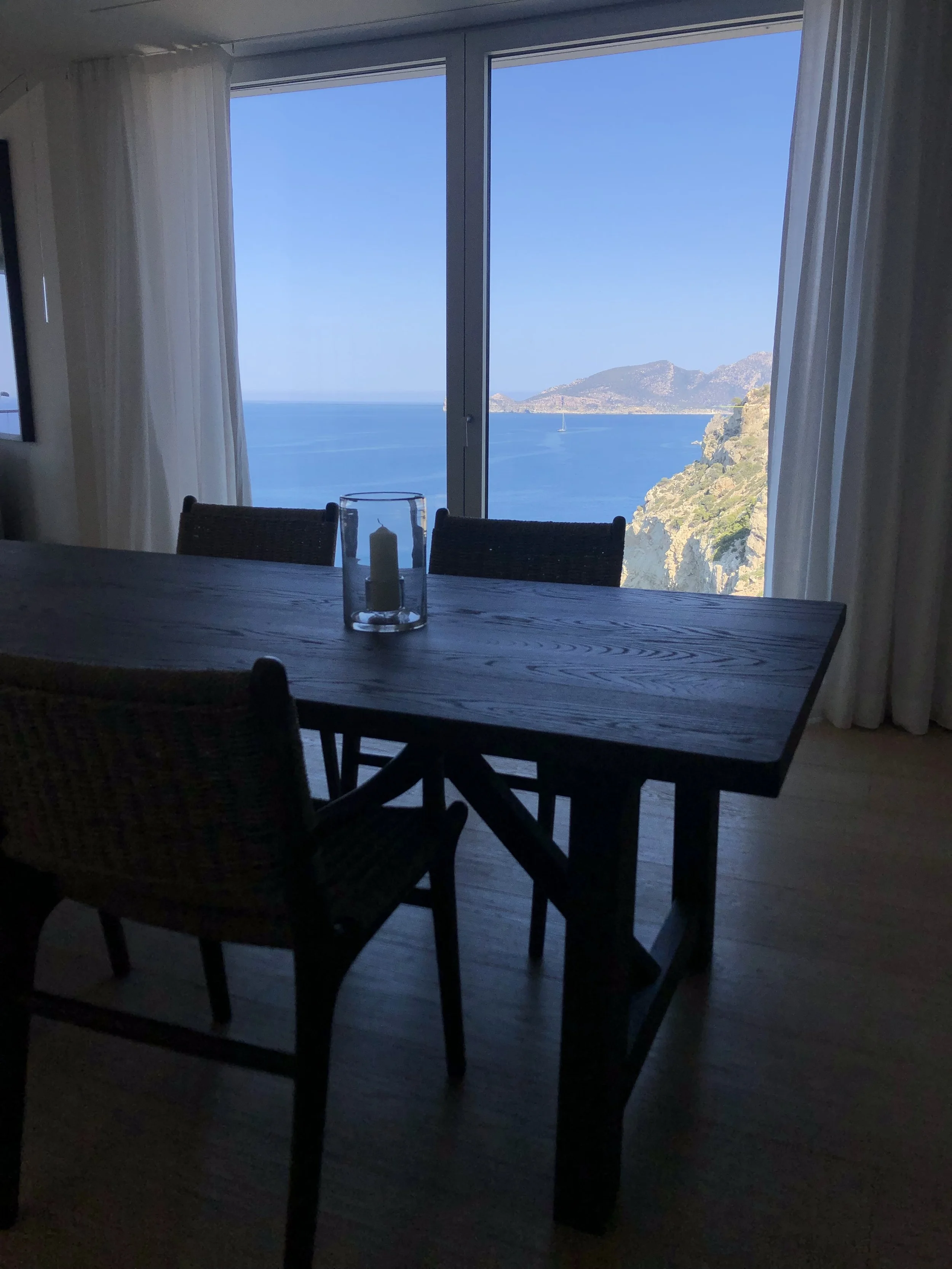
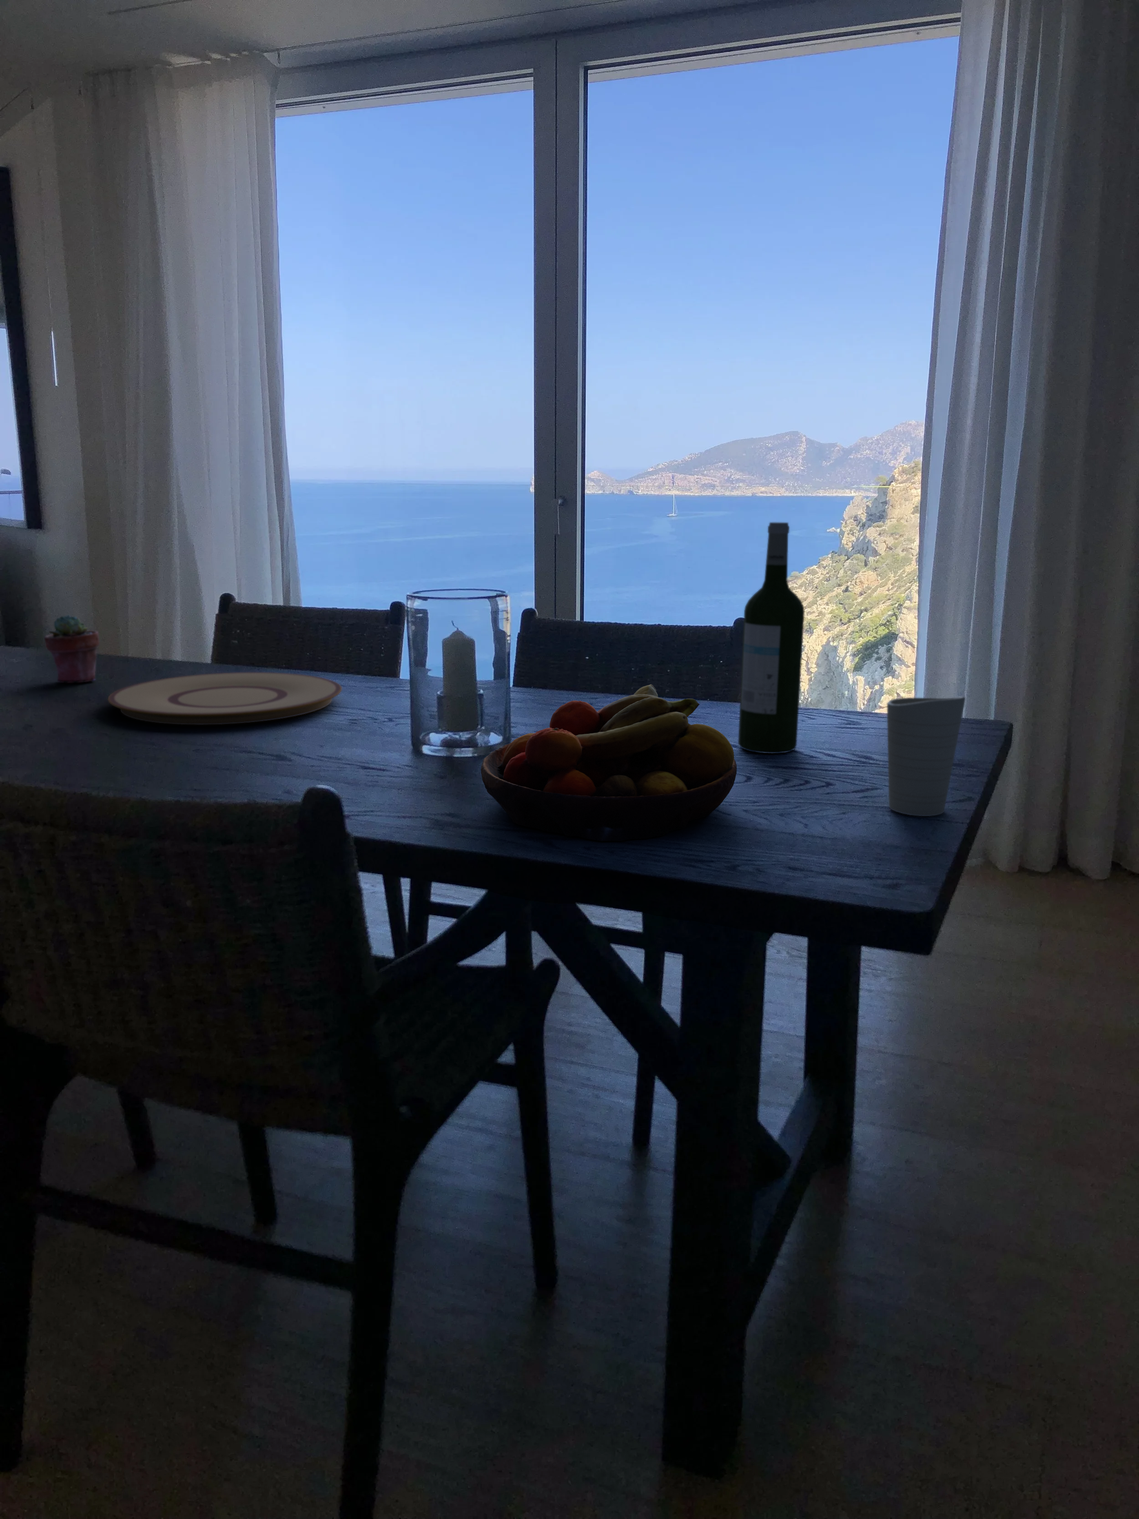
+ fruit bowl (608, 749)
+ wine bottle (773, 637)
+ potted succulent (73, 648)
+ cup (921, 751)
+ plate (229, 697)
